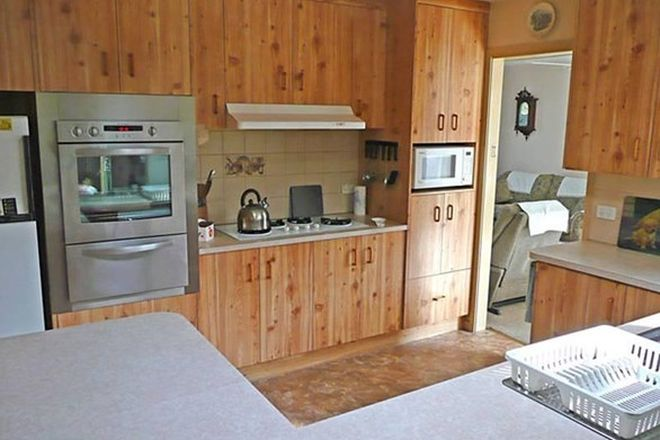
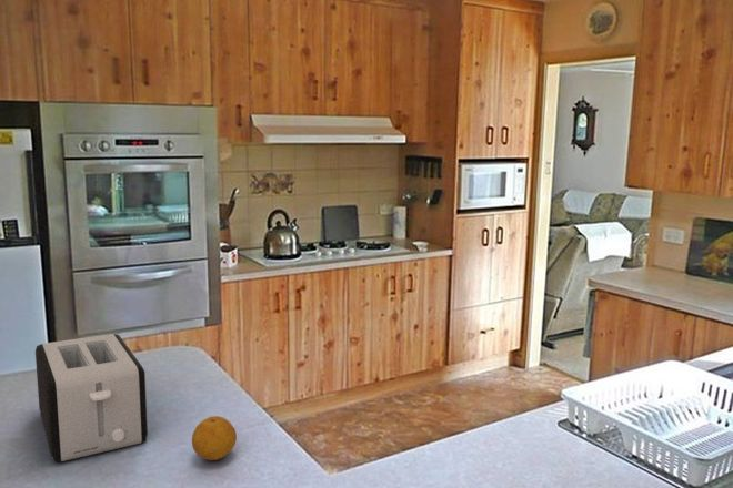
+ fruit (214, 438)
+ toaster (89, 390)
